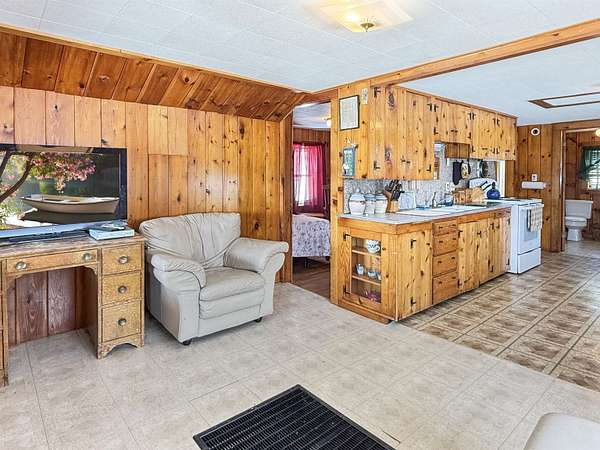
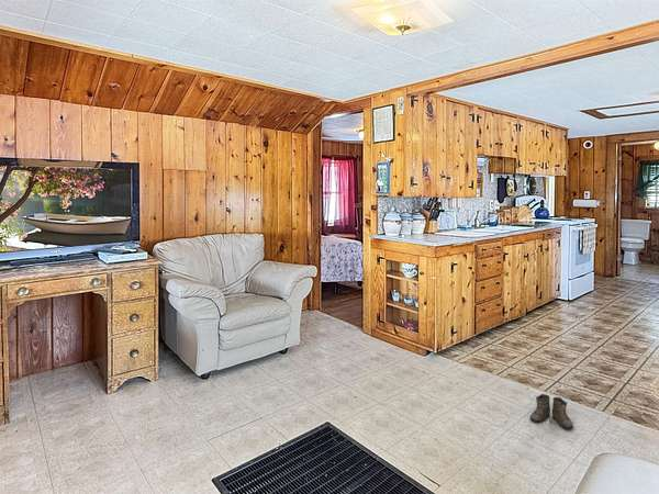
+ boots (549, 409)
